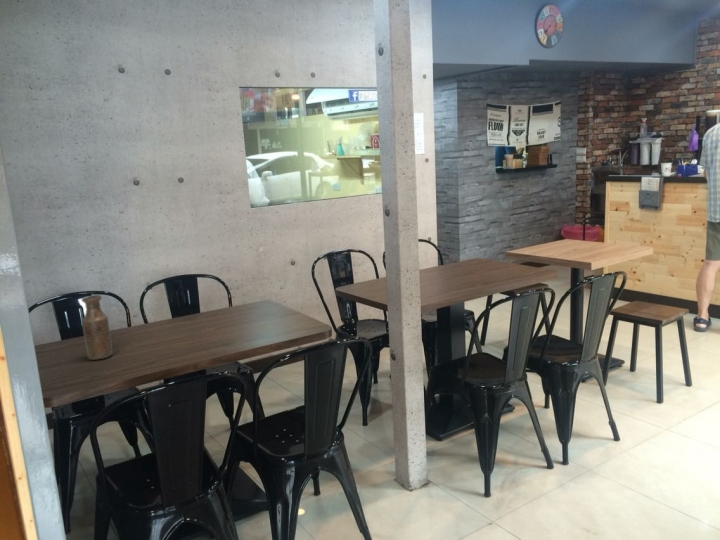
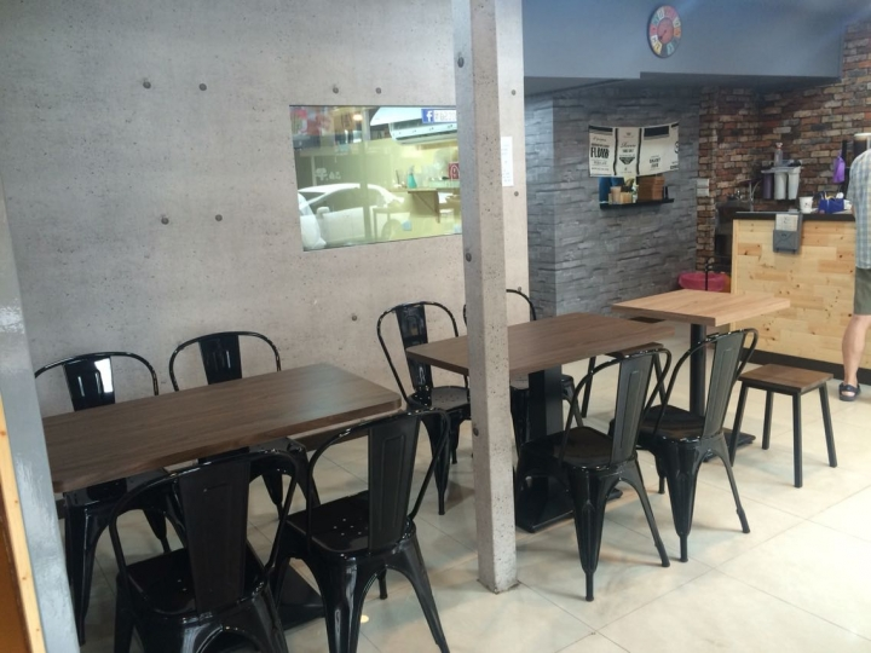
- bottle (96, 327)
